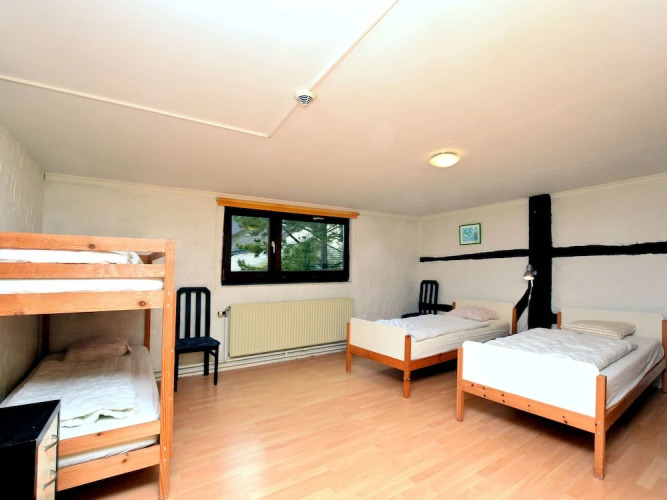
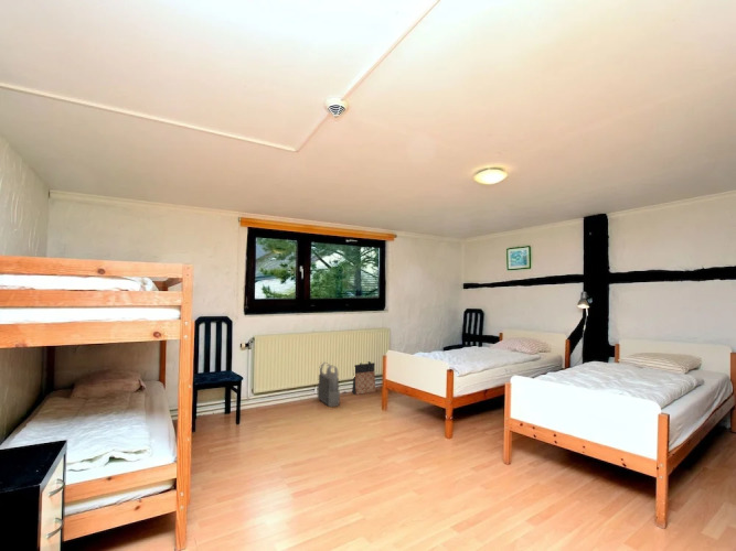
+ bag (364, 376)
+ body armor vest (328, 382)
